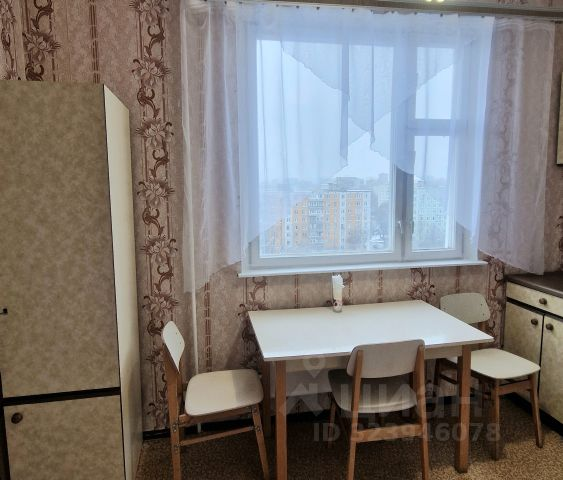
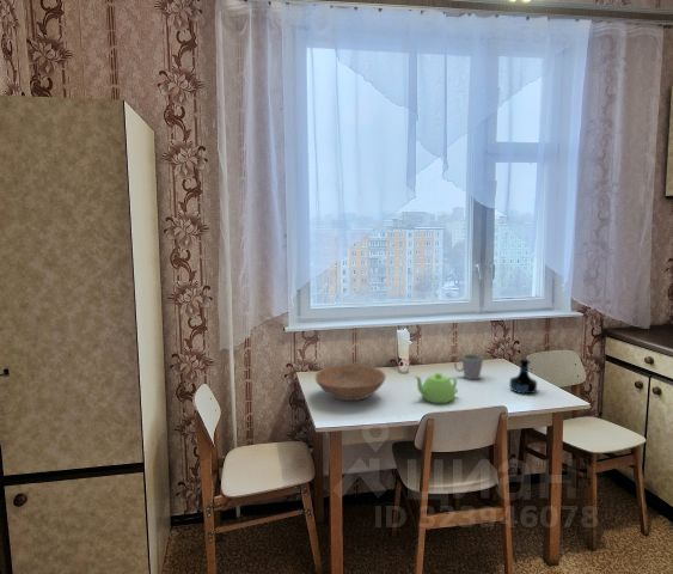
+ tequila bottle (524, 374)
+ mug (467, 366)
+ teapot (435, 385)
+ bowl (349, 385)
